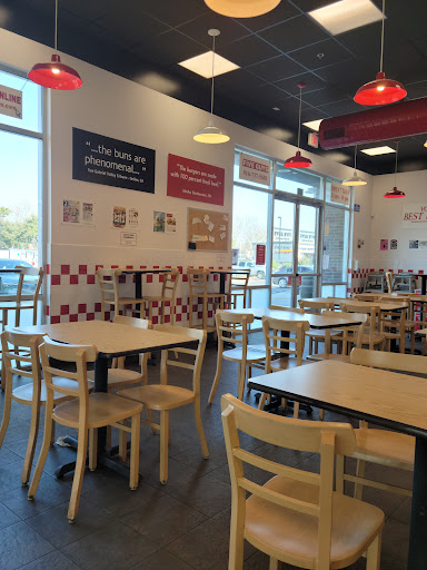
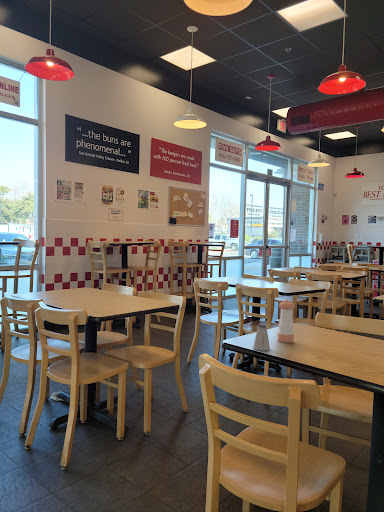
+ pepper shaker (286, 320)
+ saltshaker (261, 336)
